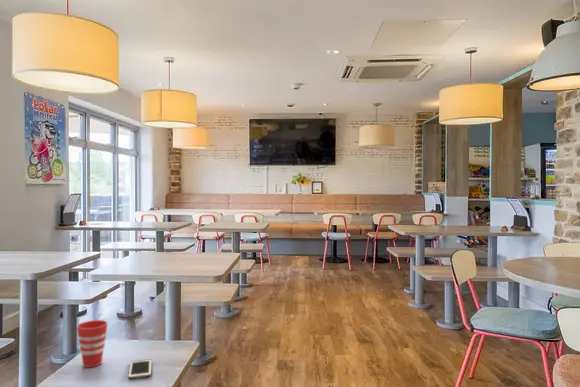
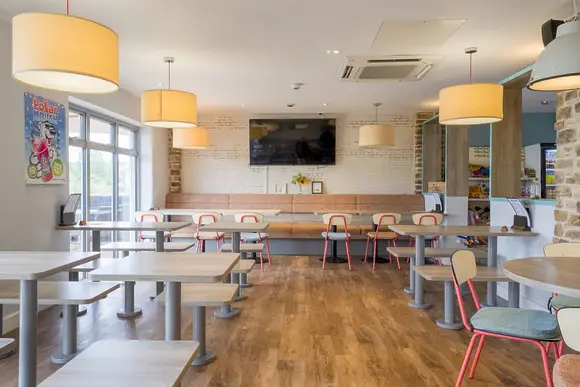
- cup (92, 344)
- cell phone (140, 368)
